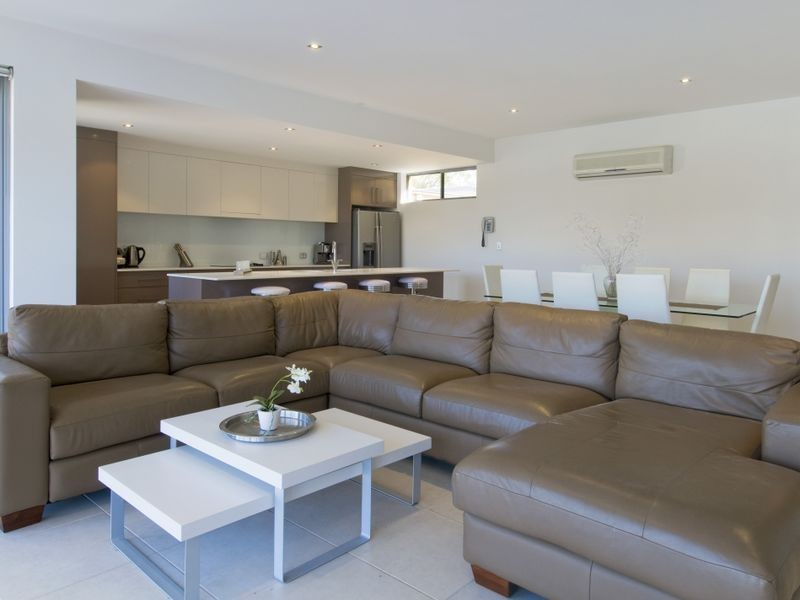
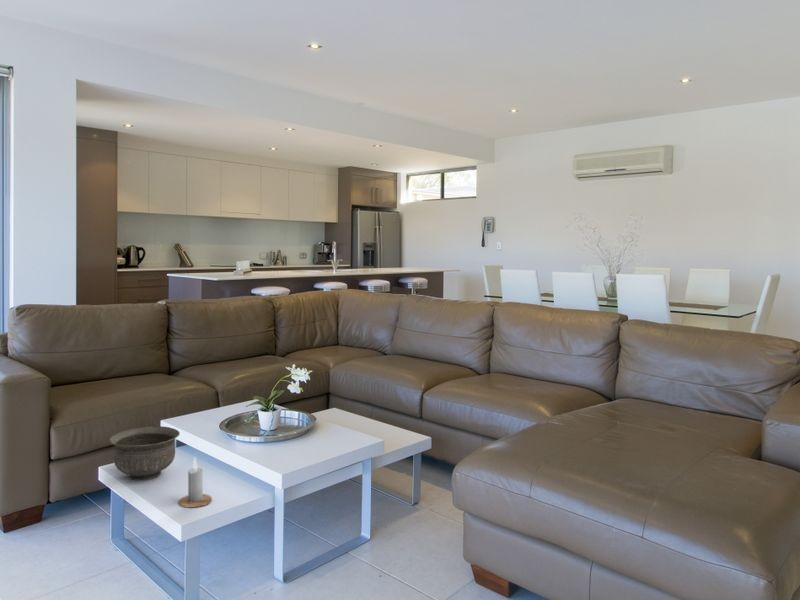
+ candle (195, 478)
+ bowl (145, 455)
